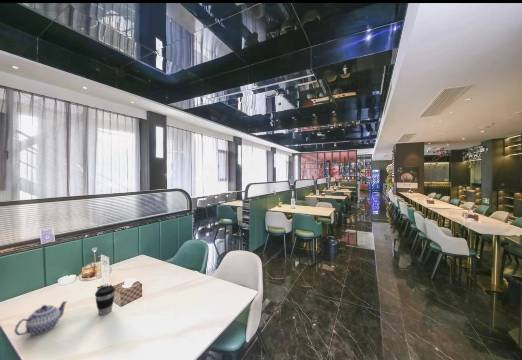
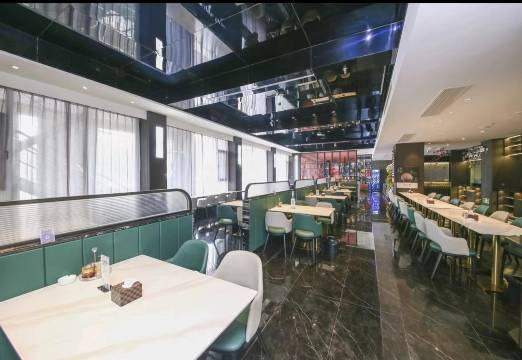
- teapot (43, 317)
- coffee cup (105, 300)
